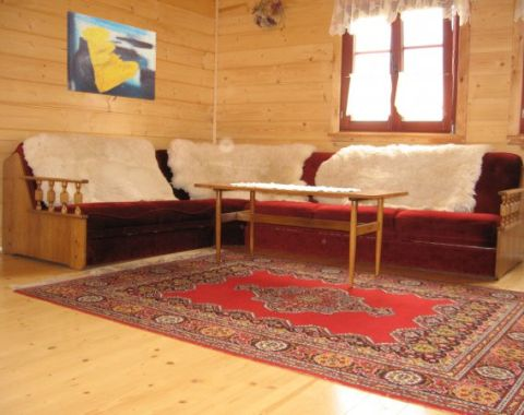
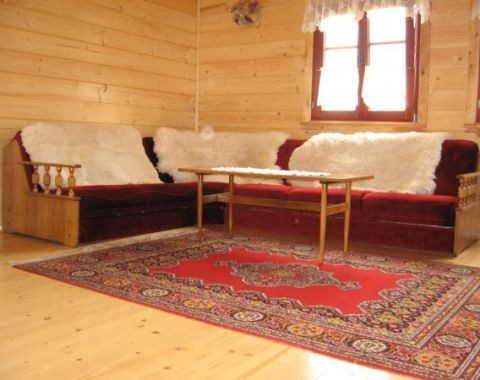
- wall art (114, 59)
